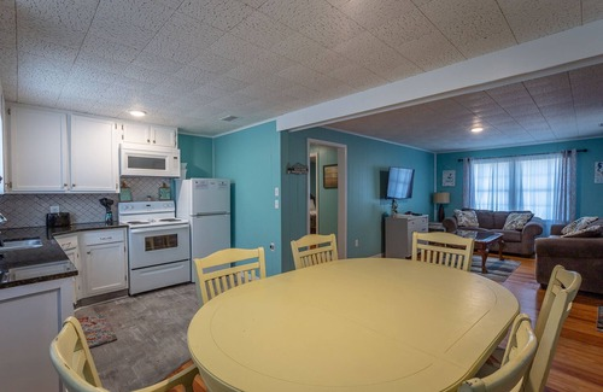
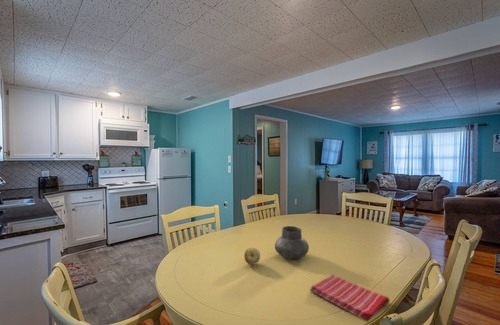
+ dish towel (348, 293)
+ vase (291, 242)
+ fruit (252, 256)
